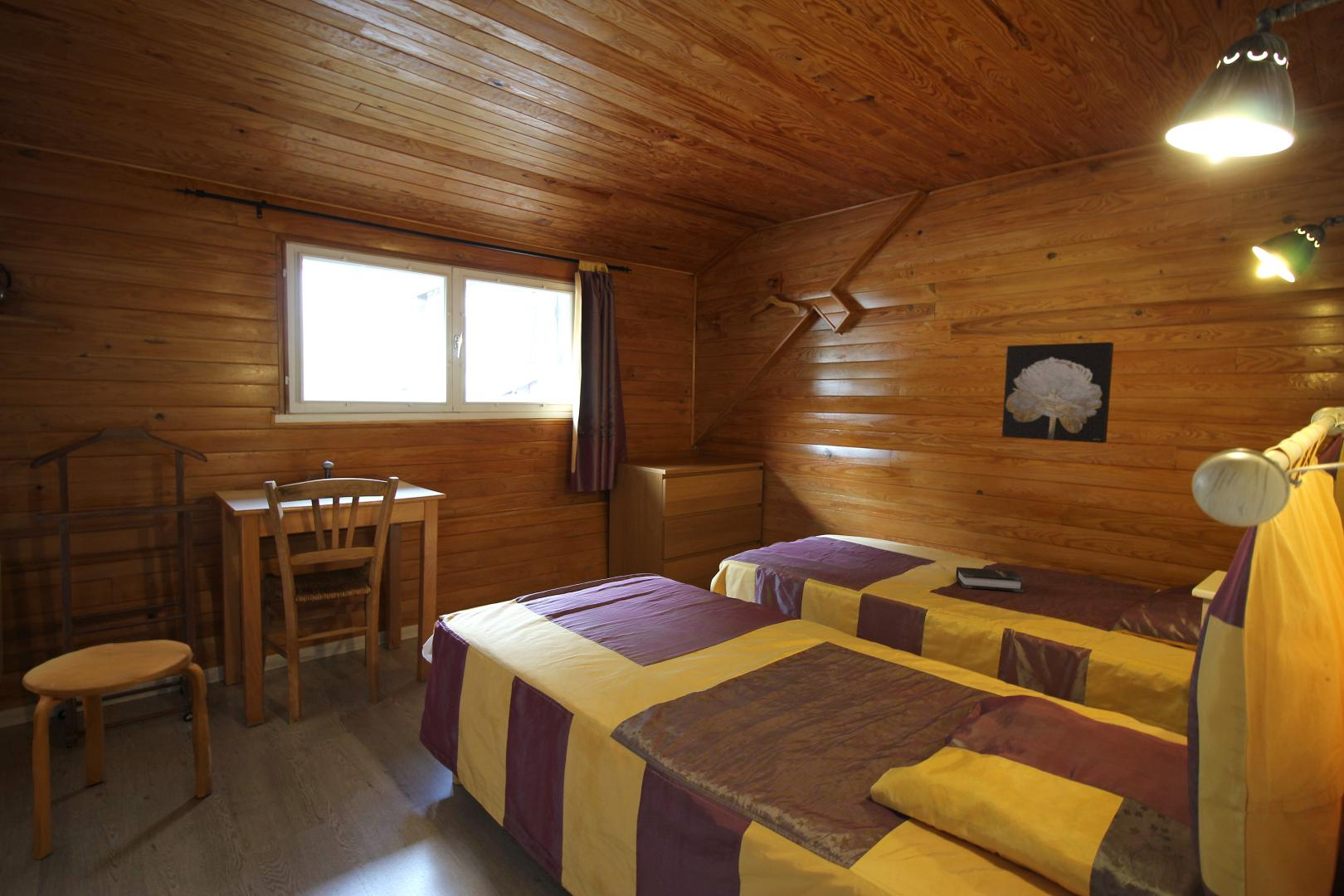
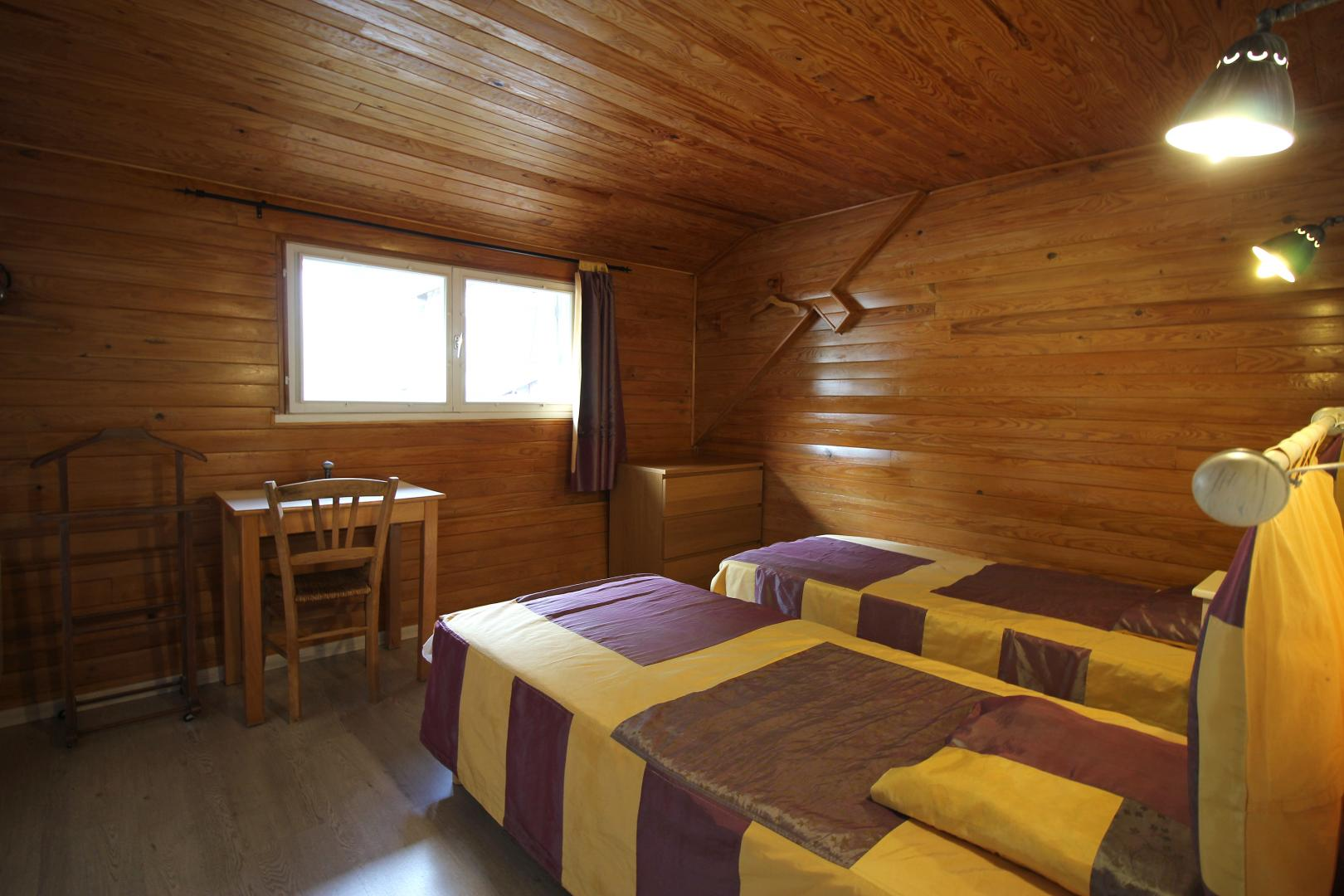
- hardback book (988, 578)
- wall art (1054, 392)
- stool (103, 732)
